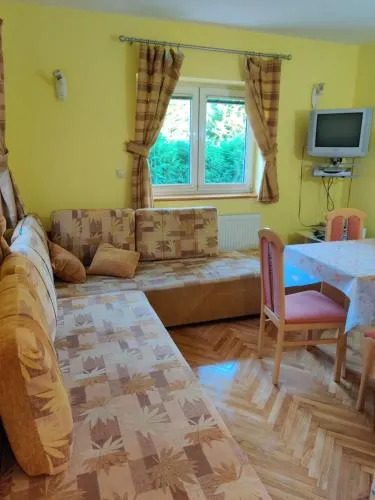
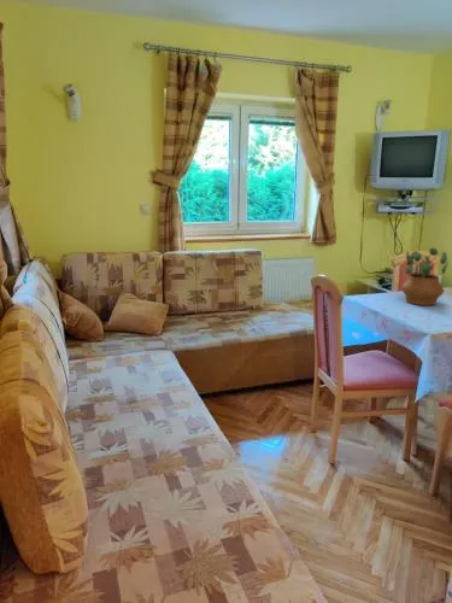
+ potted plant (418, 275)
